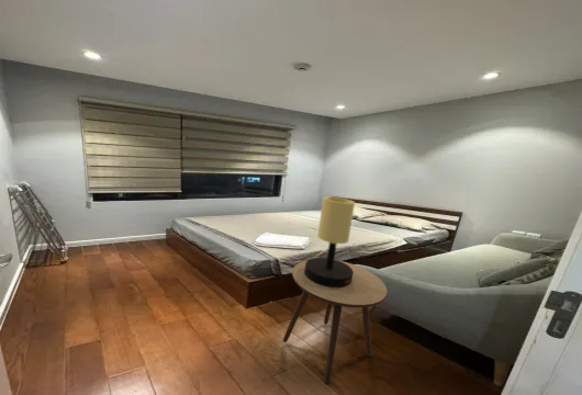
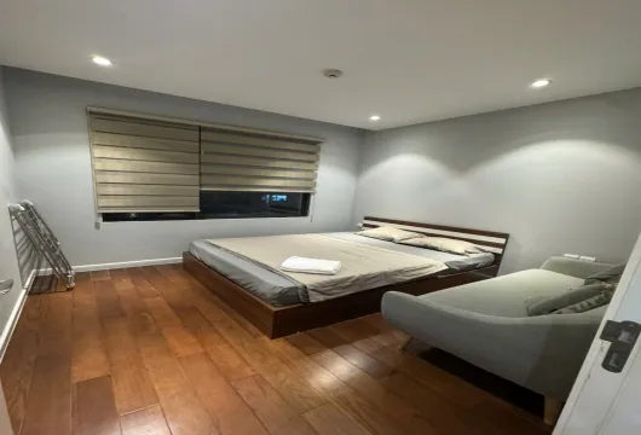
- side table (333, 314)
- table lamp (333, 238)
